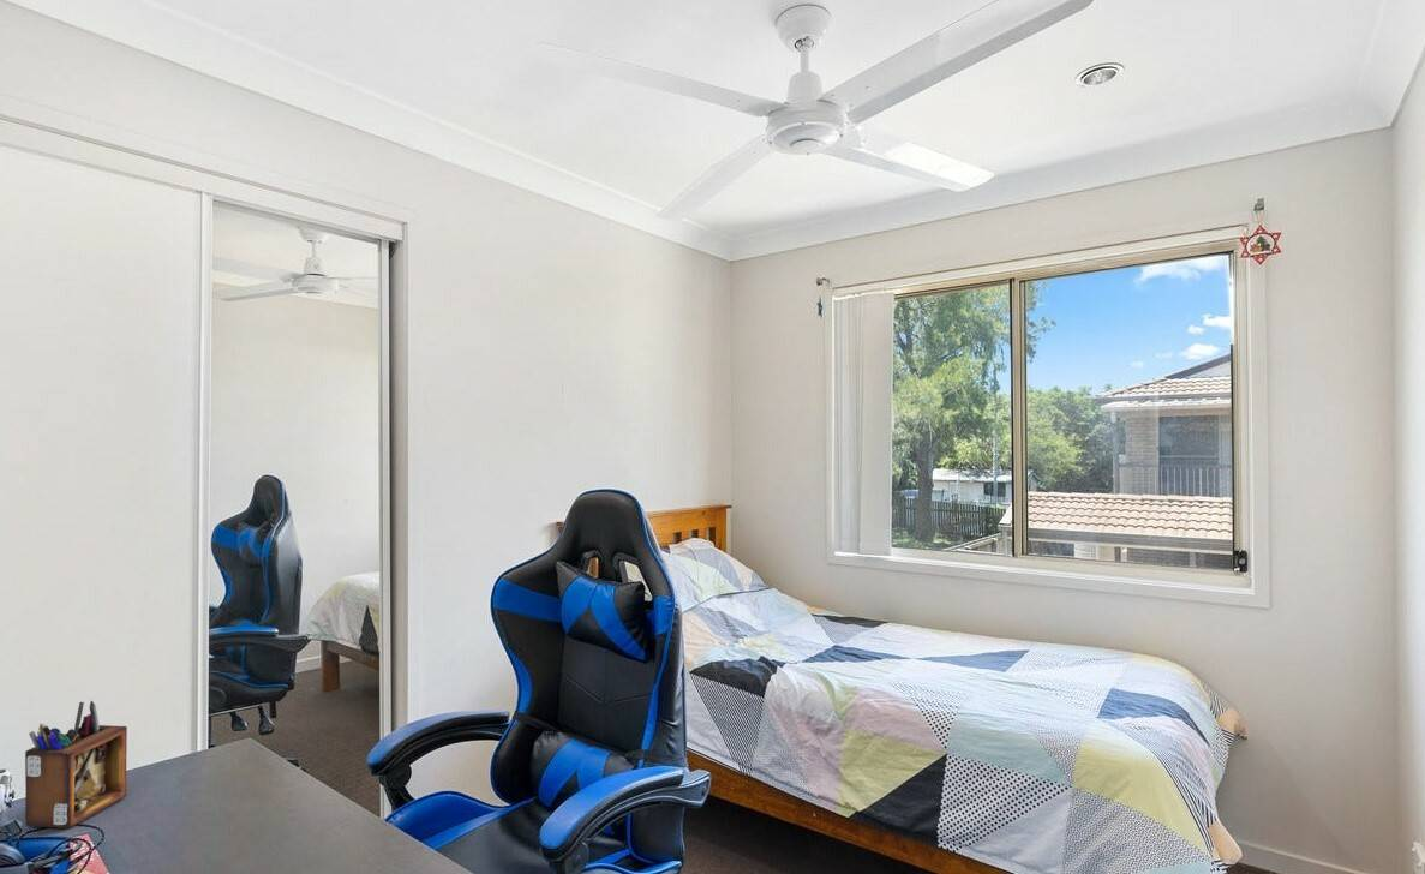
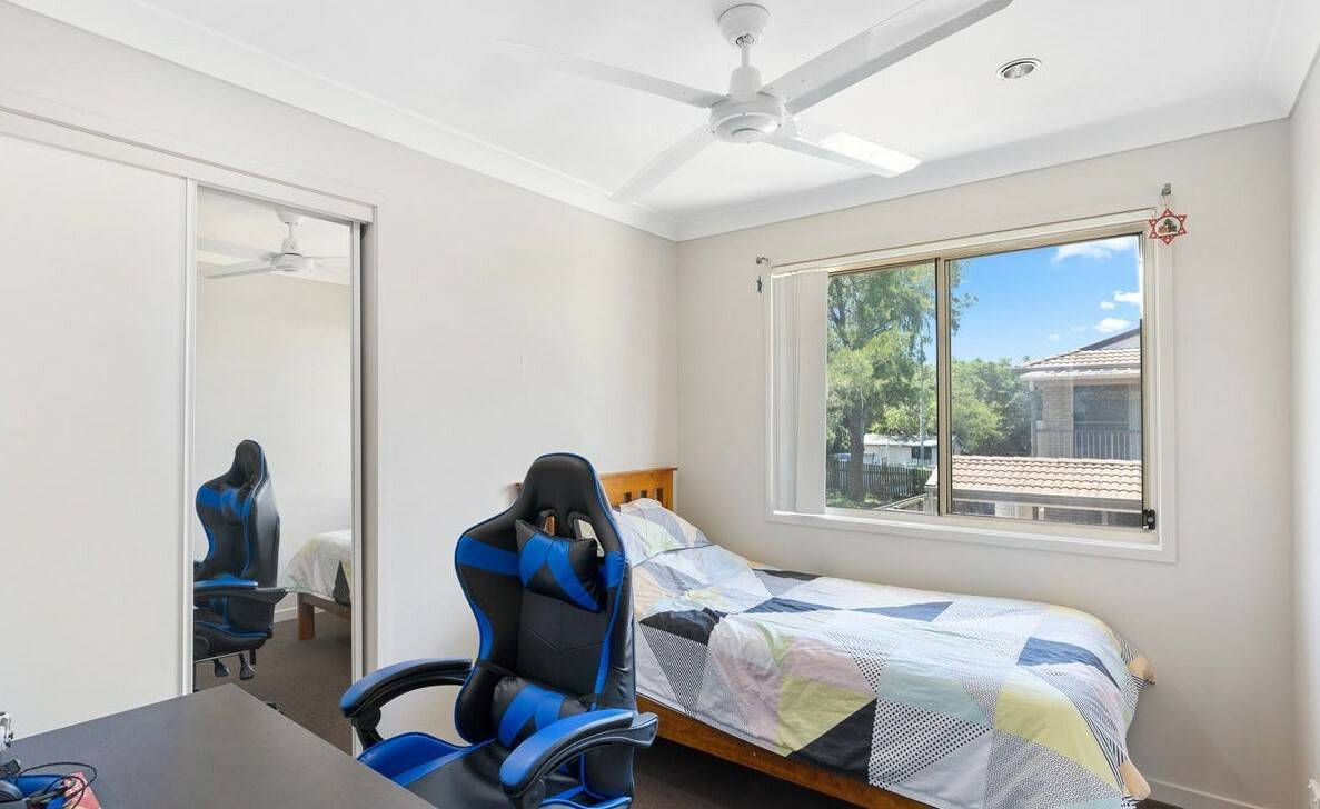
- desk organizer (77, 760)
